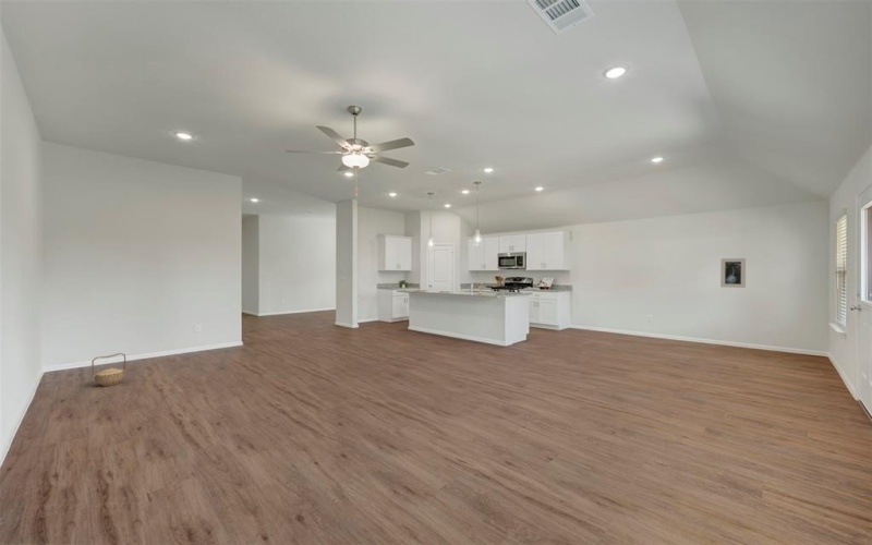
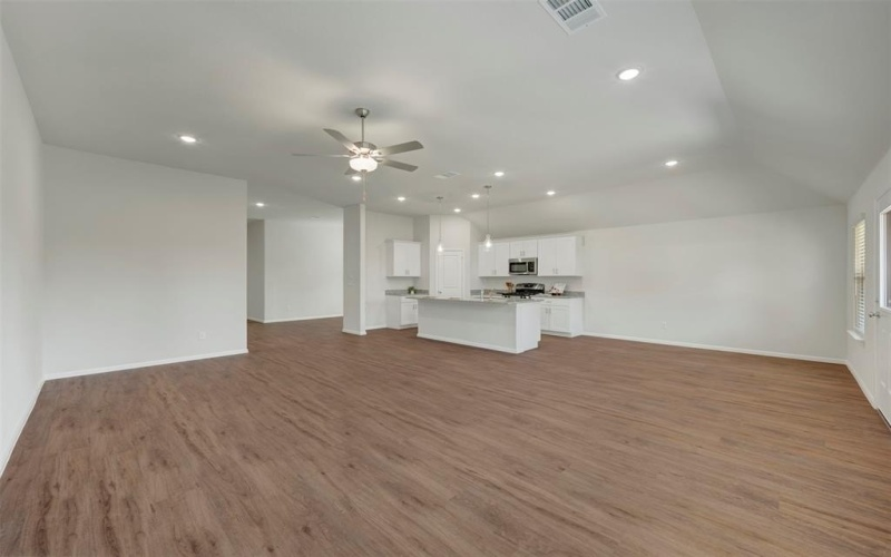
- basket (109, 368)
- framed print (732, 272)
